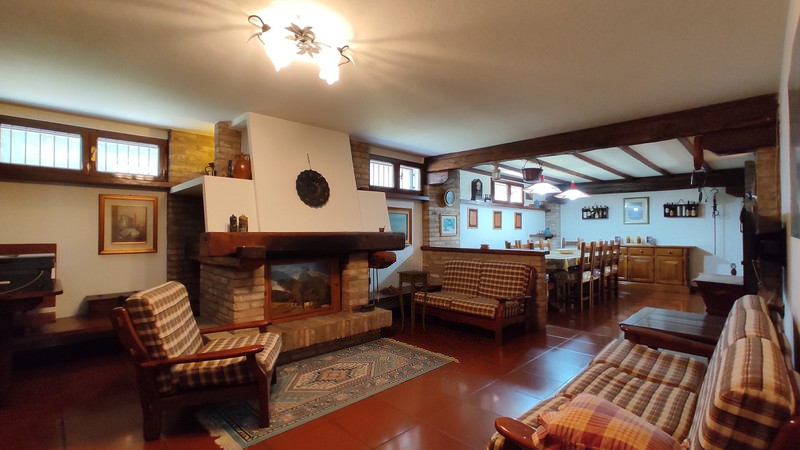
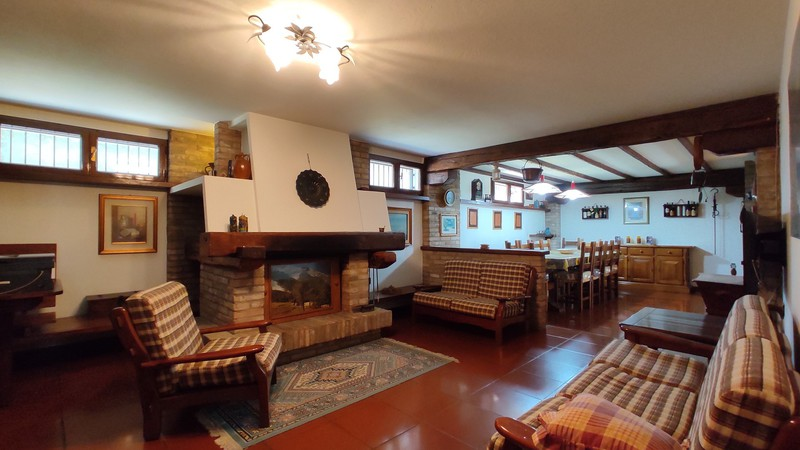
- side table (413, 301)
